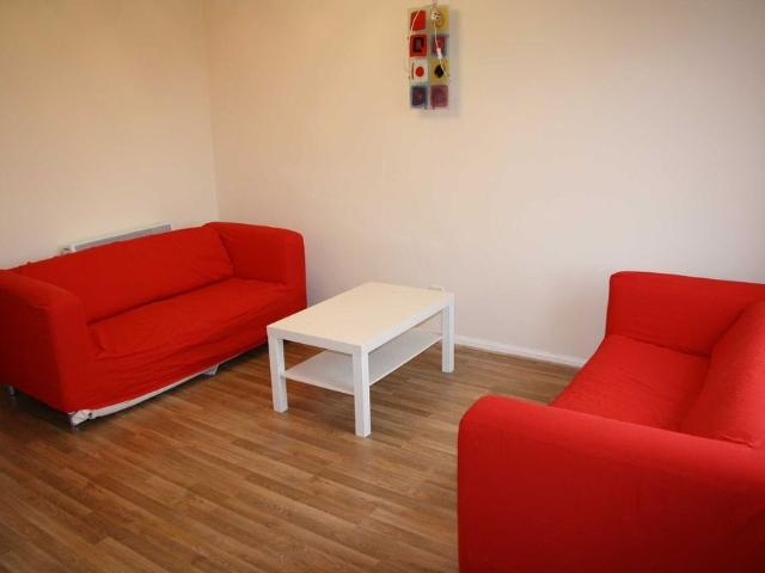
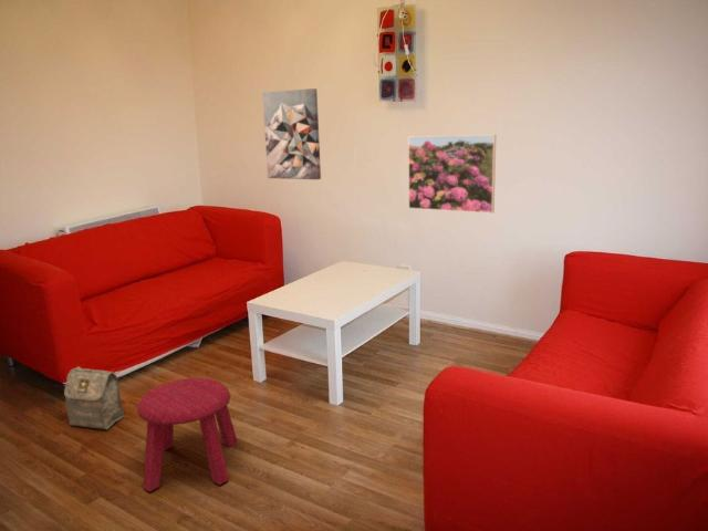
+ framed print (449, 173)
+ wall art (291, 135)
+ stool (186, 423)
+ bag (92, 396)
